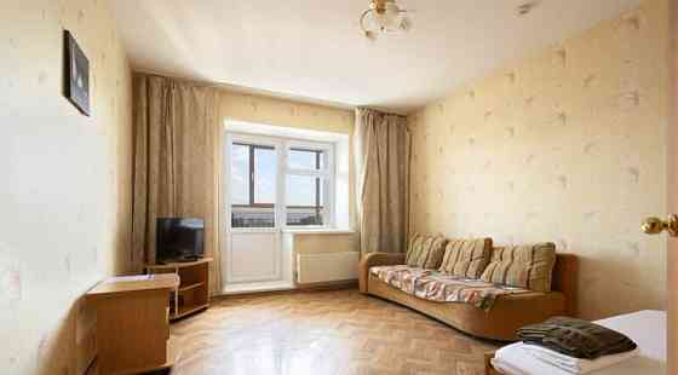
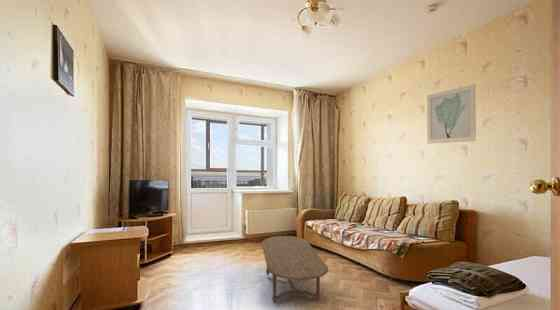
+ coffee table (290, 269)
+ wall art (449, 116)
